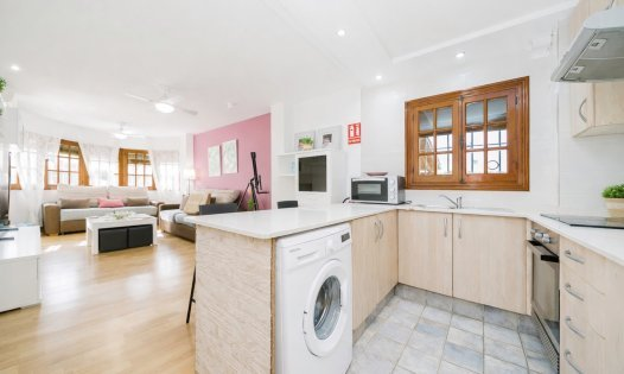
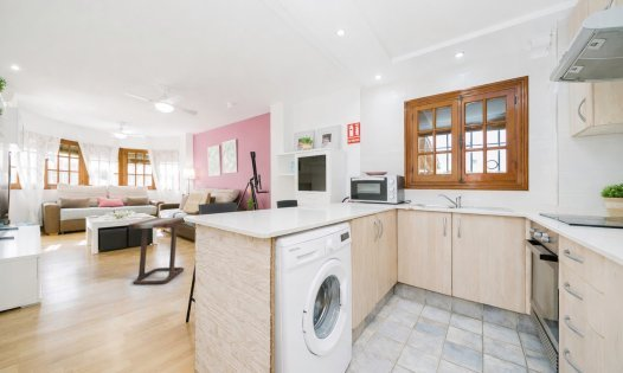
+ side table (171, 247)
